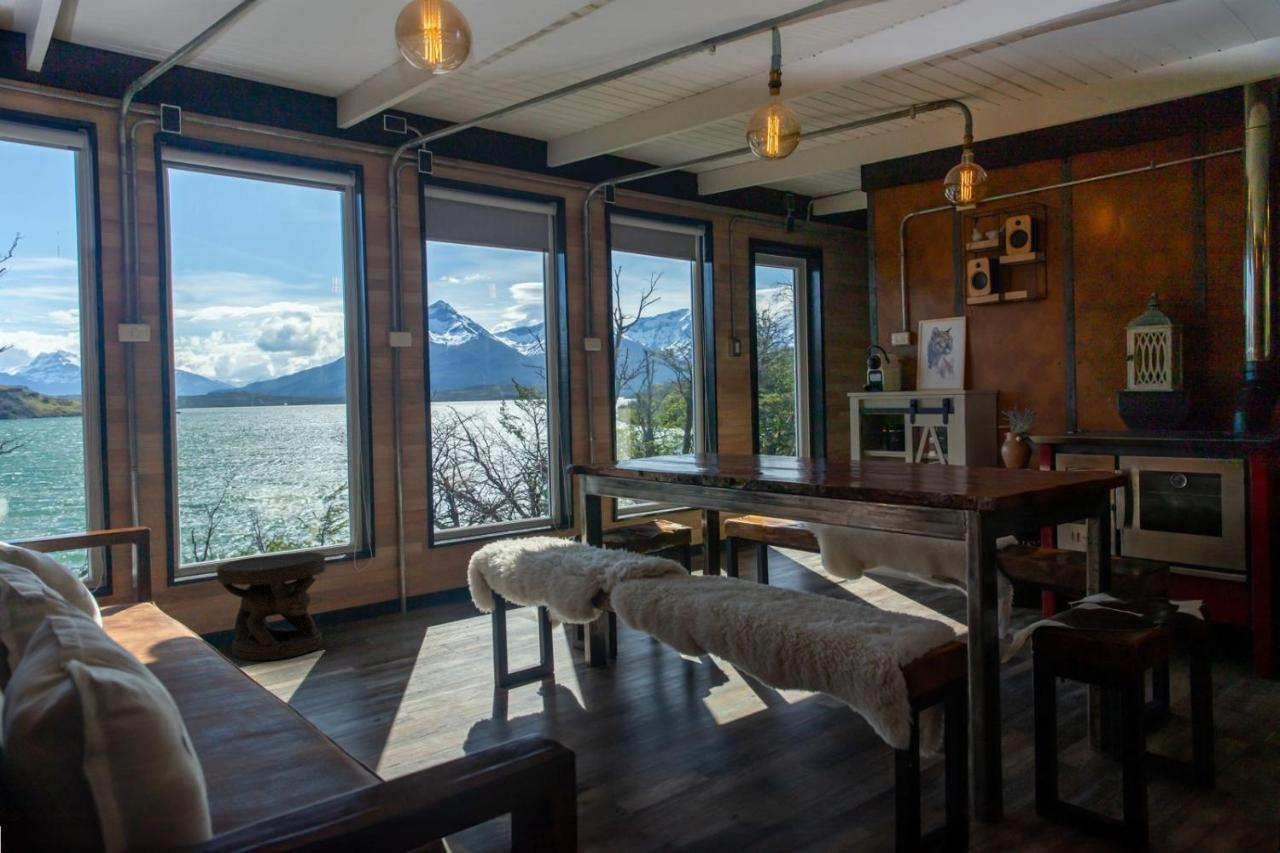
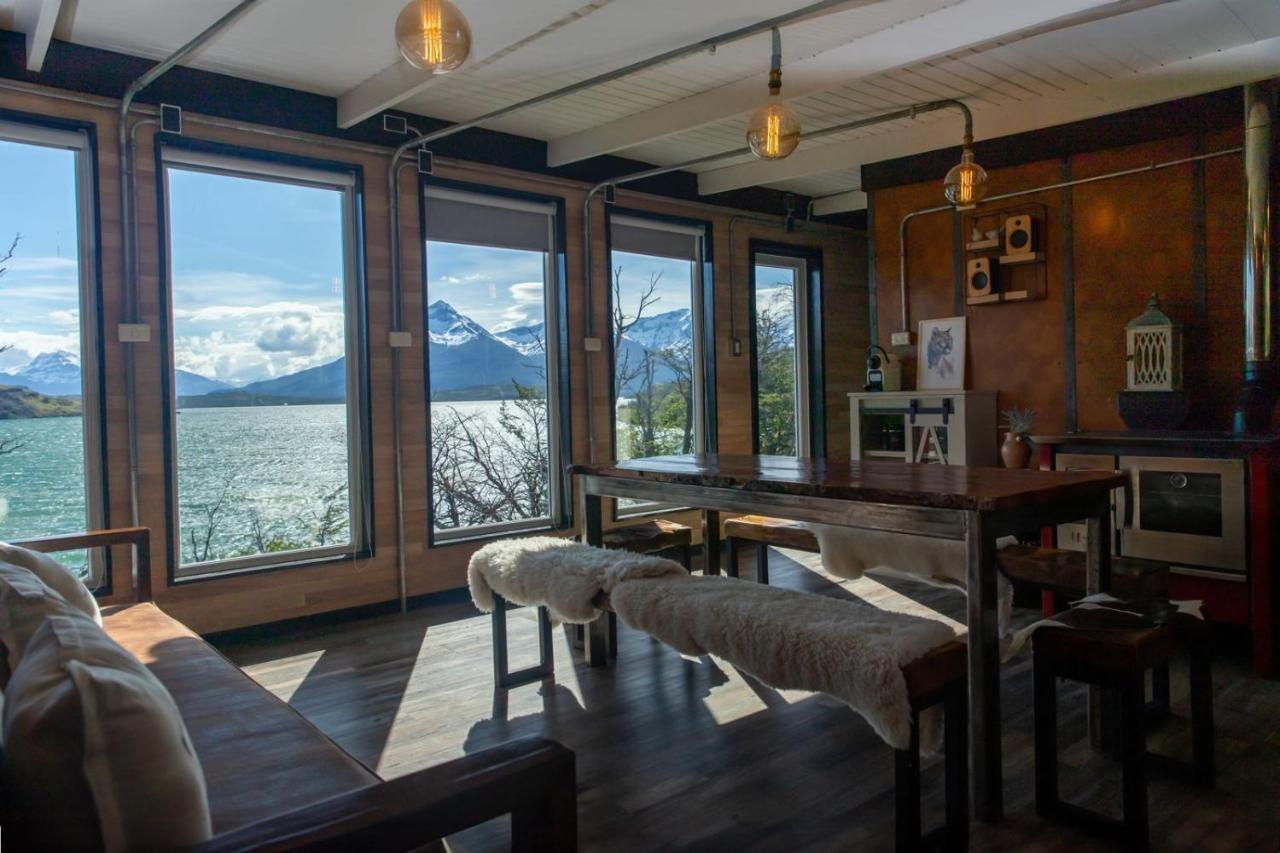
- side table (275, 603)
